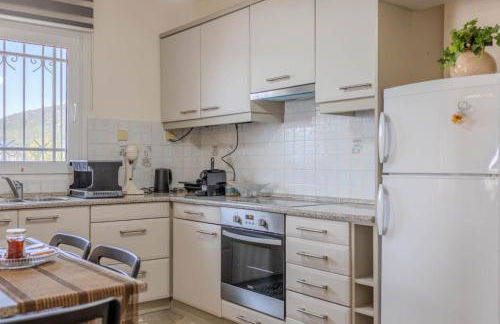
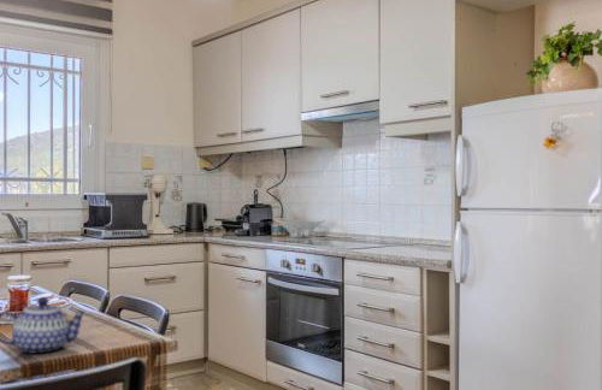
+ teapot (40, 323)
